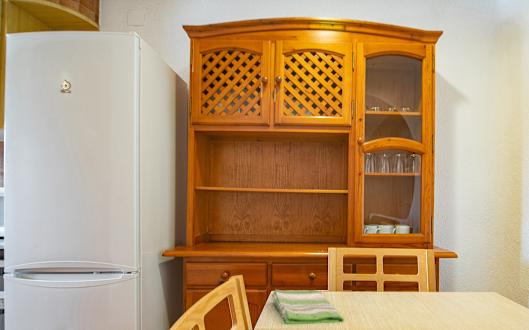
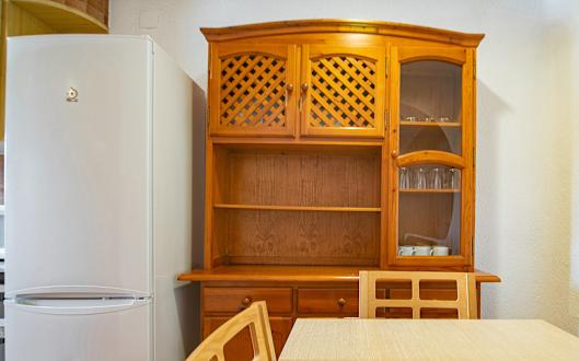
- dish towel (305, 305)
